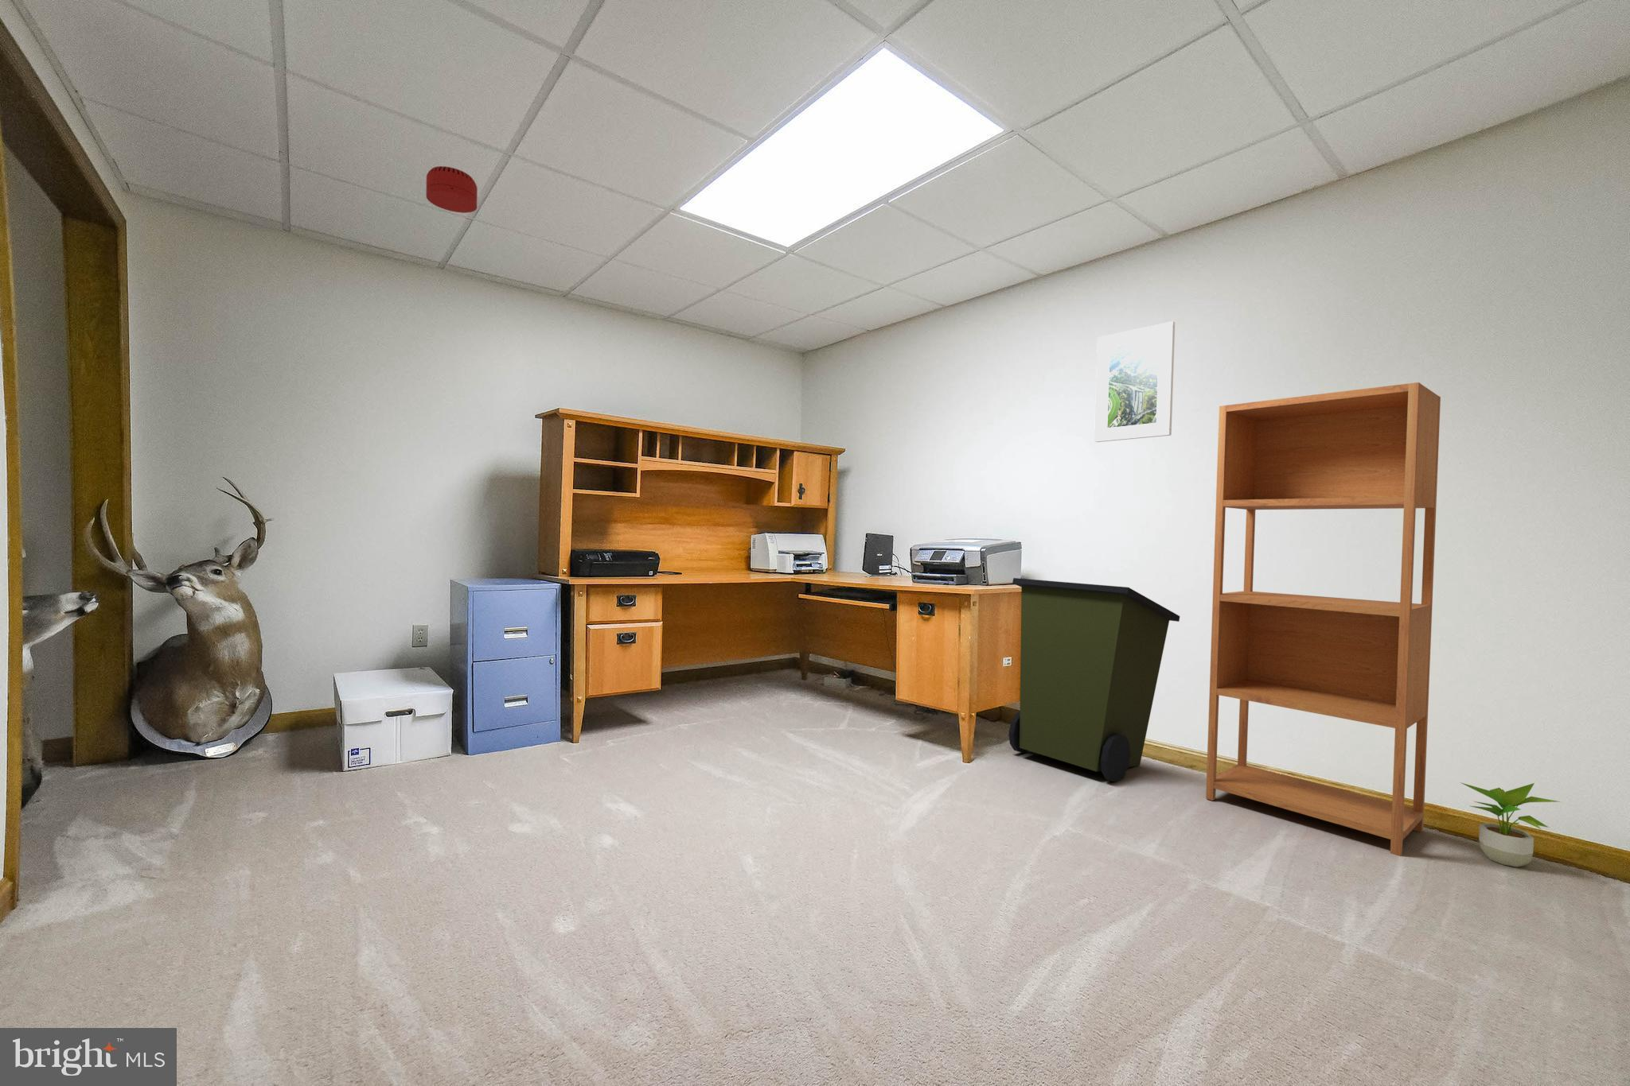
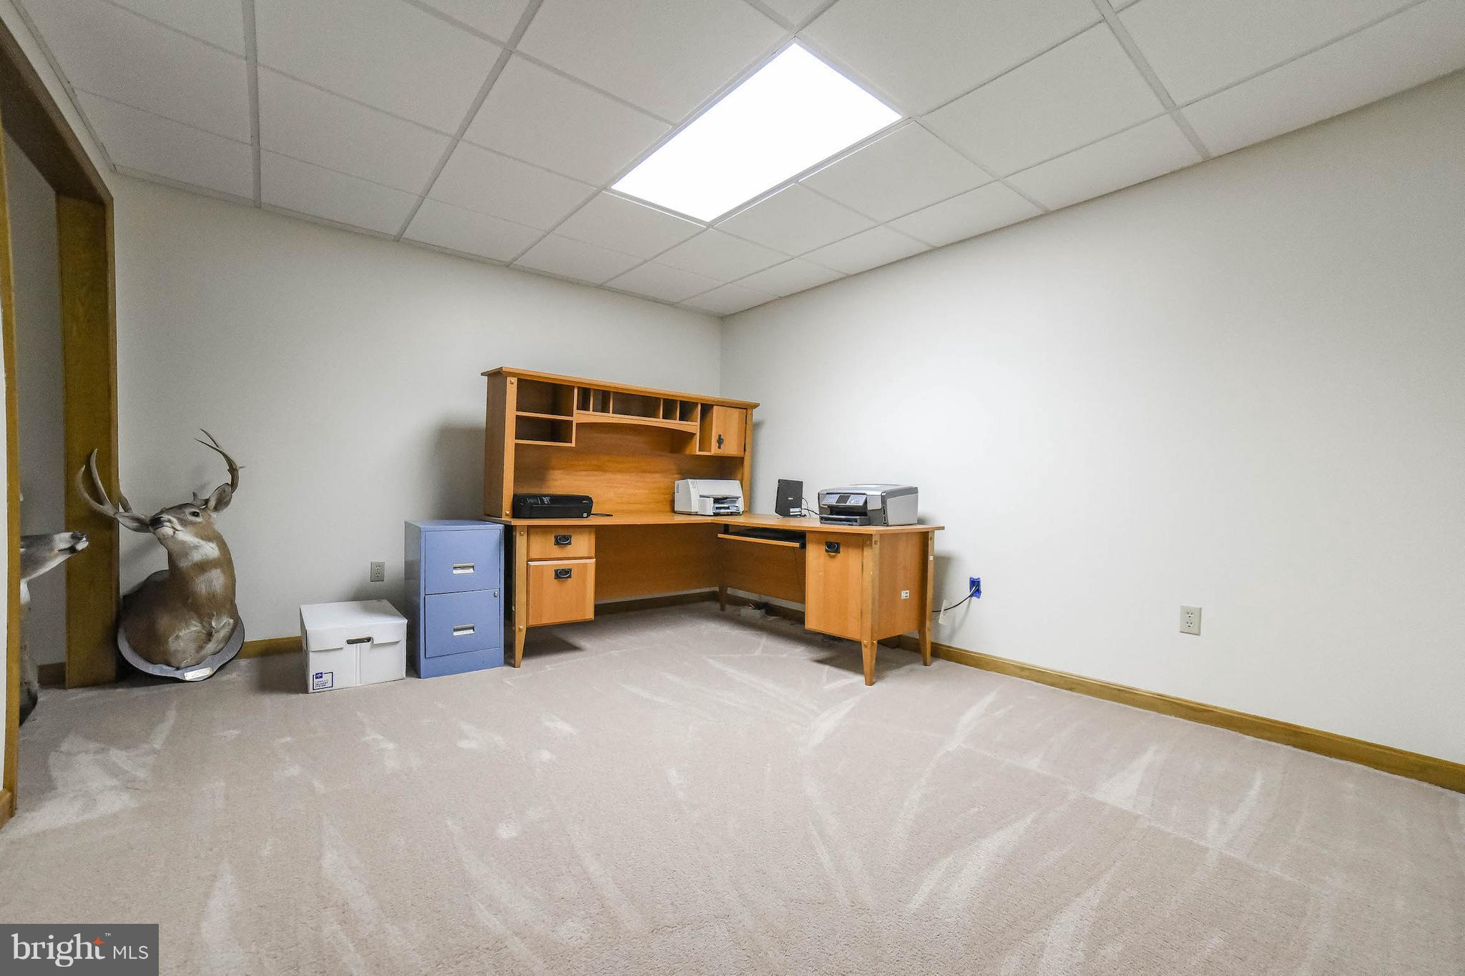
- potted plant (1508, 819)
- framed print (1133, 384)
- trash can (1089, 670)
- smoke detector (452, 188)
- bookcase (1316, 608)
